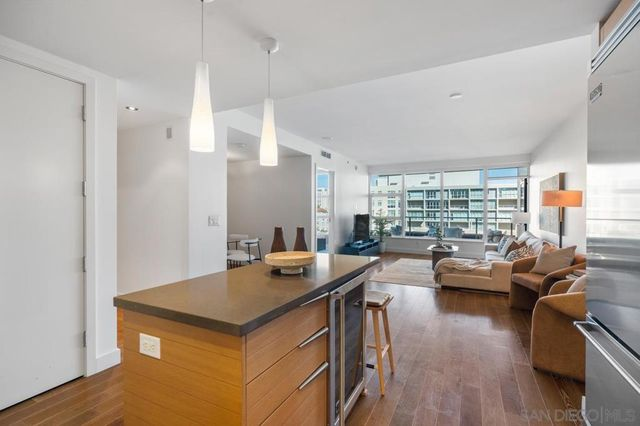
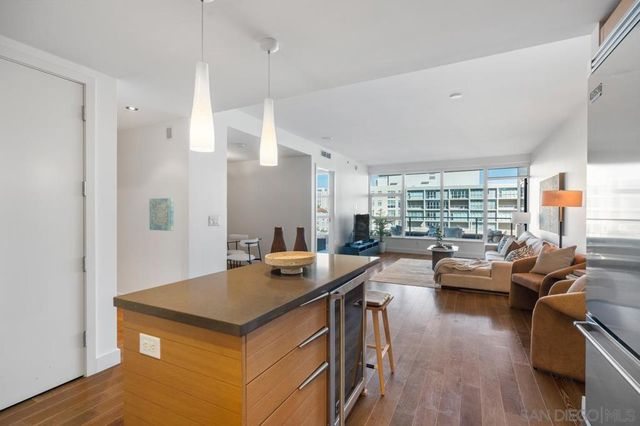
+ wall art (161, 214)
